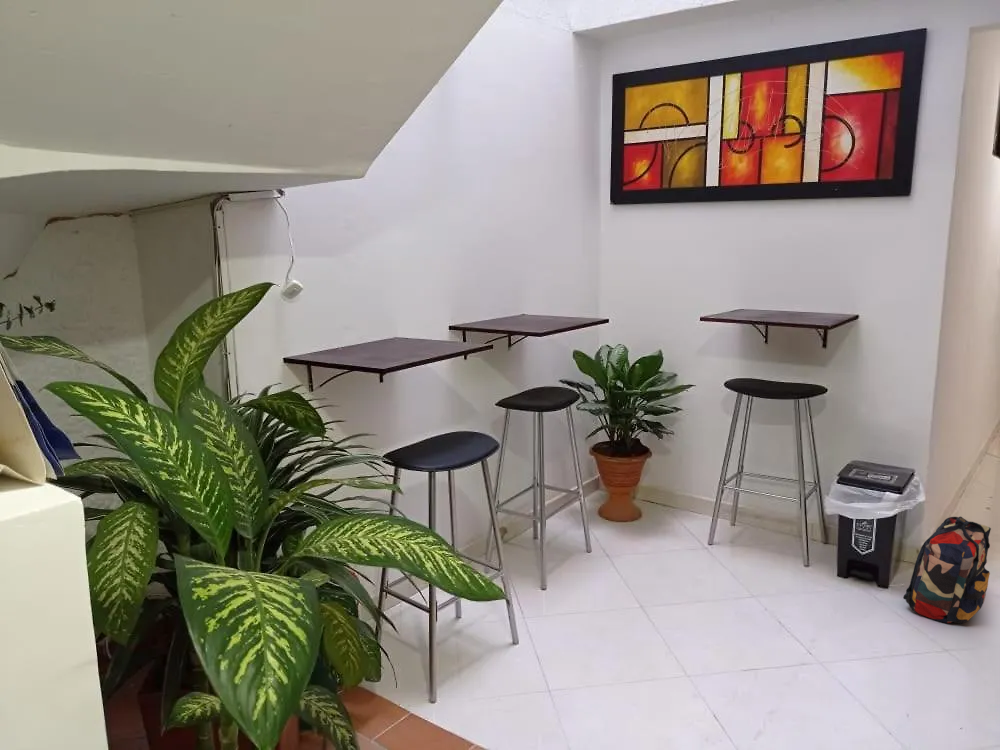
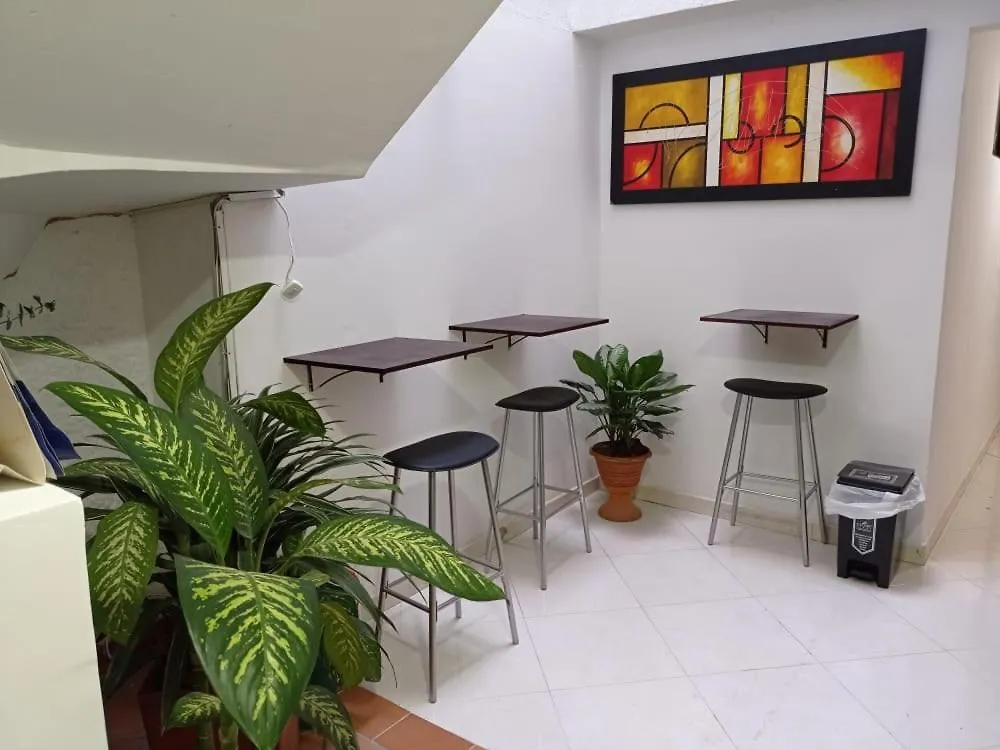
- backpack (949, 563)
